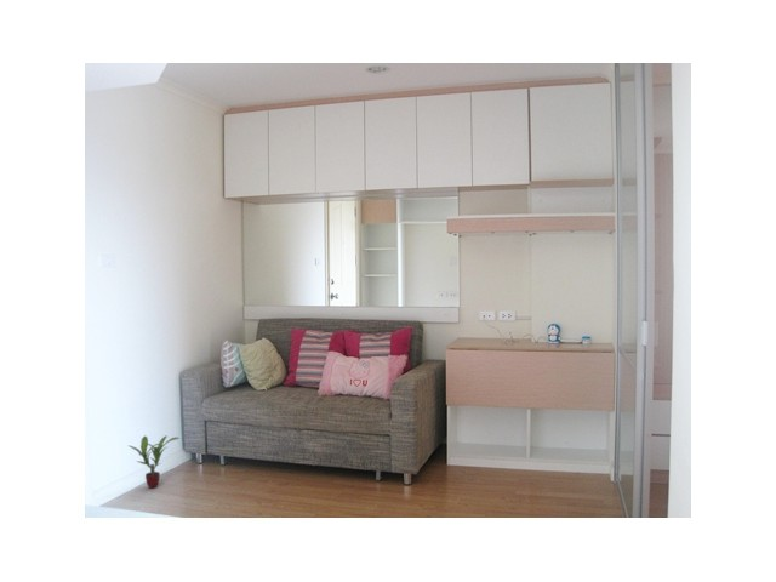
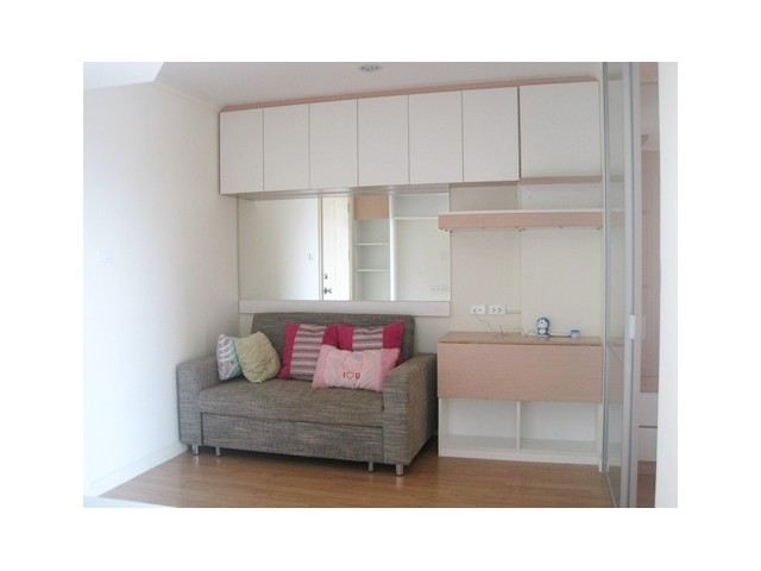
- potted plant (155, 462)
